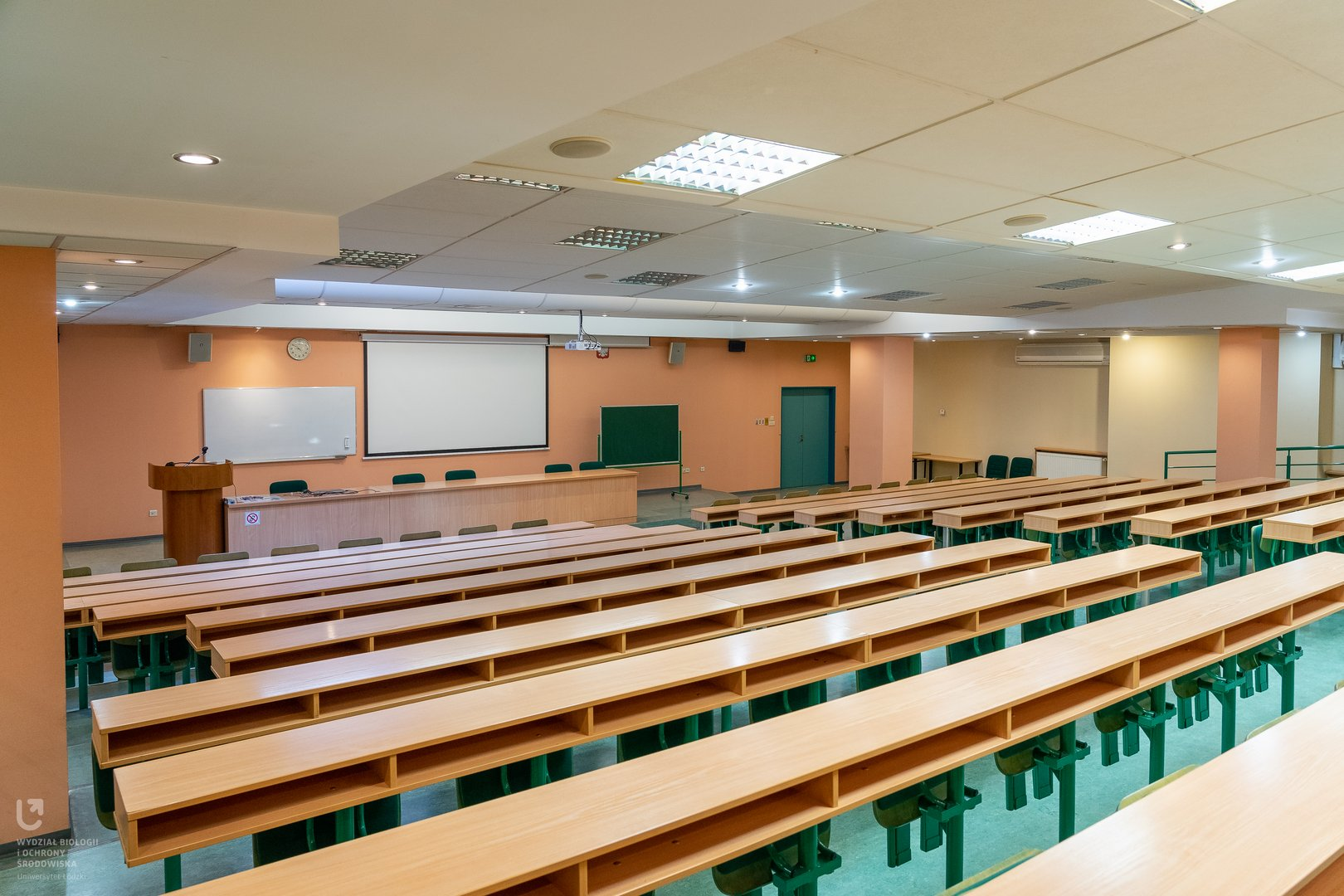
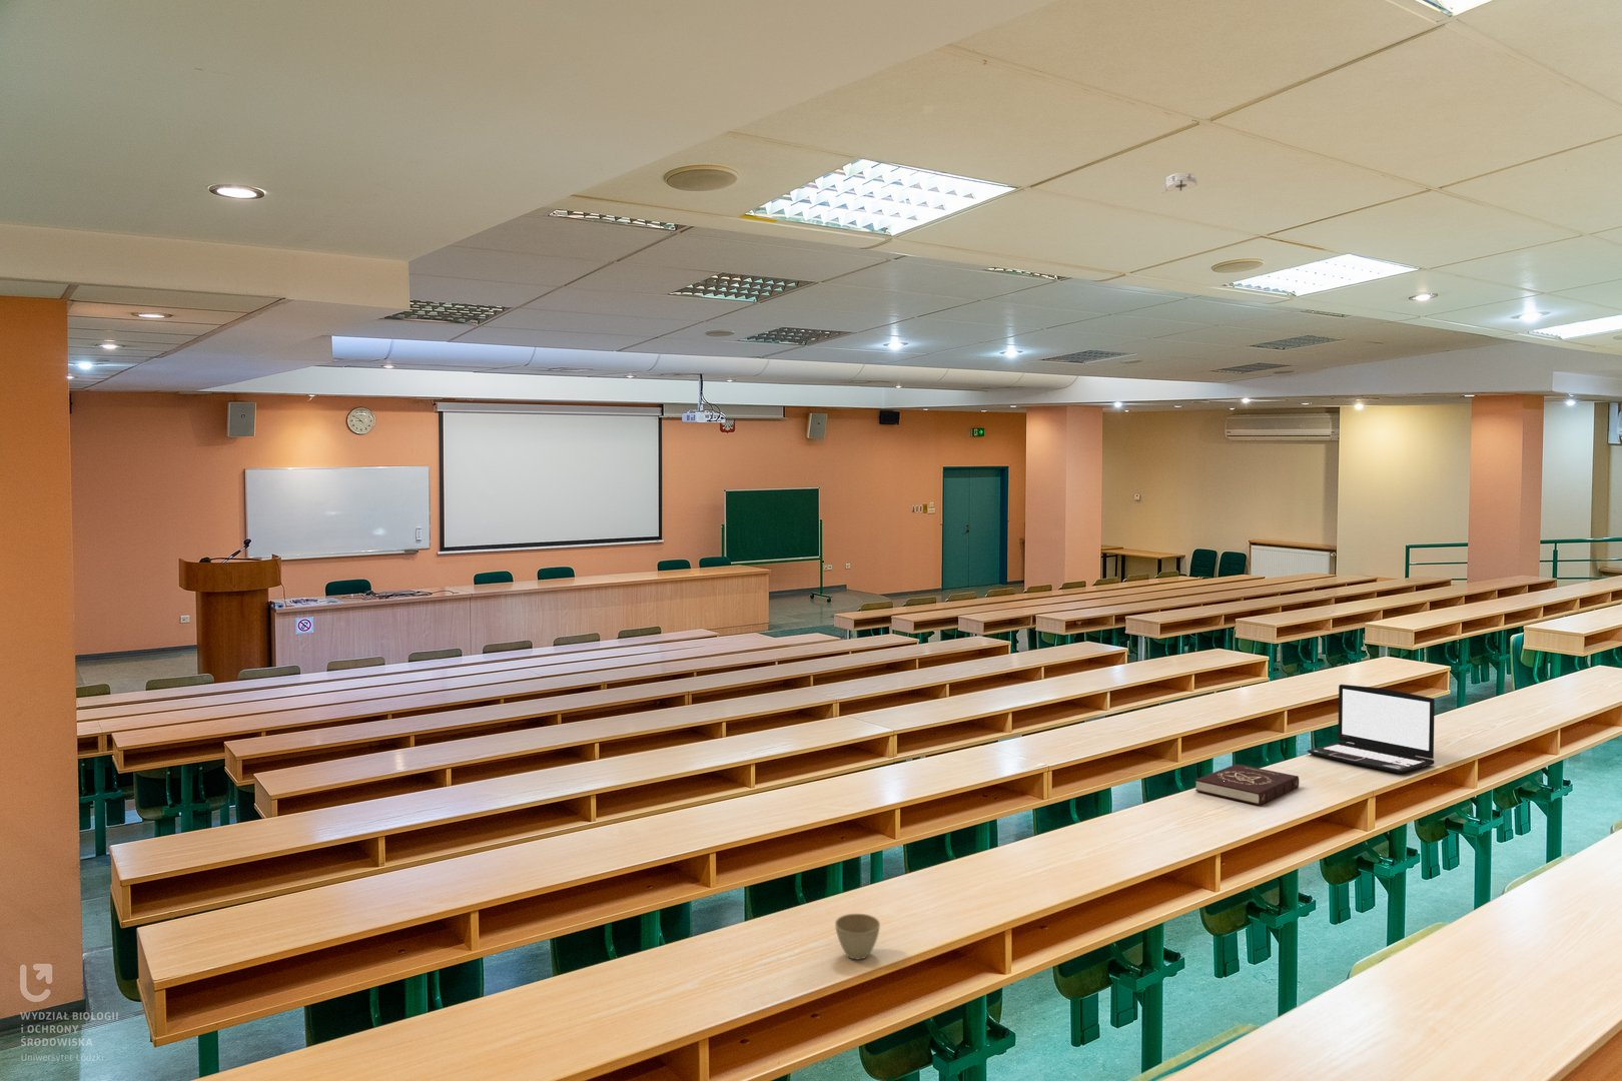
+ book (1248, 783)
+ smoke detector (1179, 182)
+ laptop (1369, 725)
+ flower pot (857, 937)
